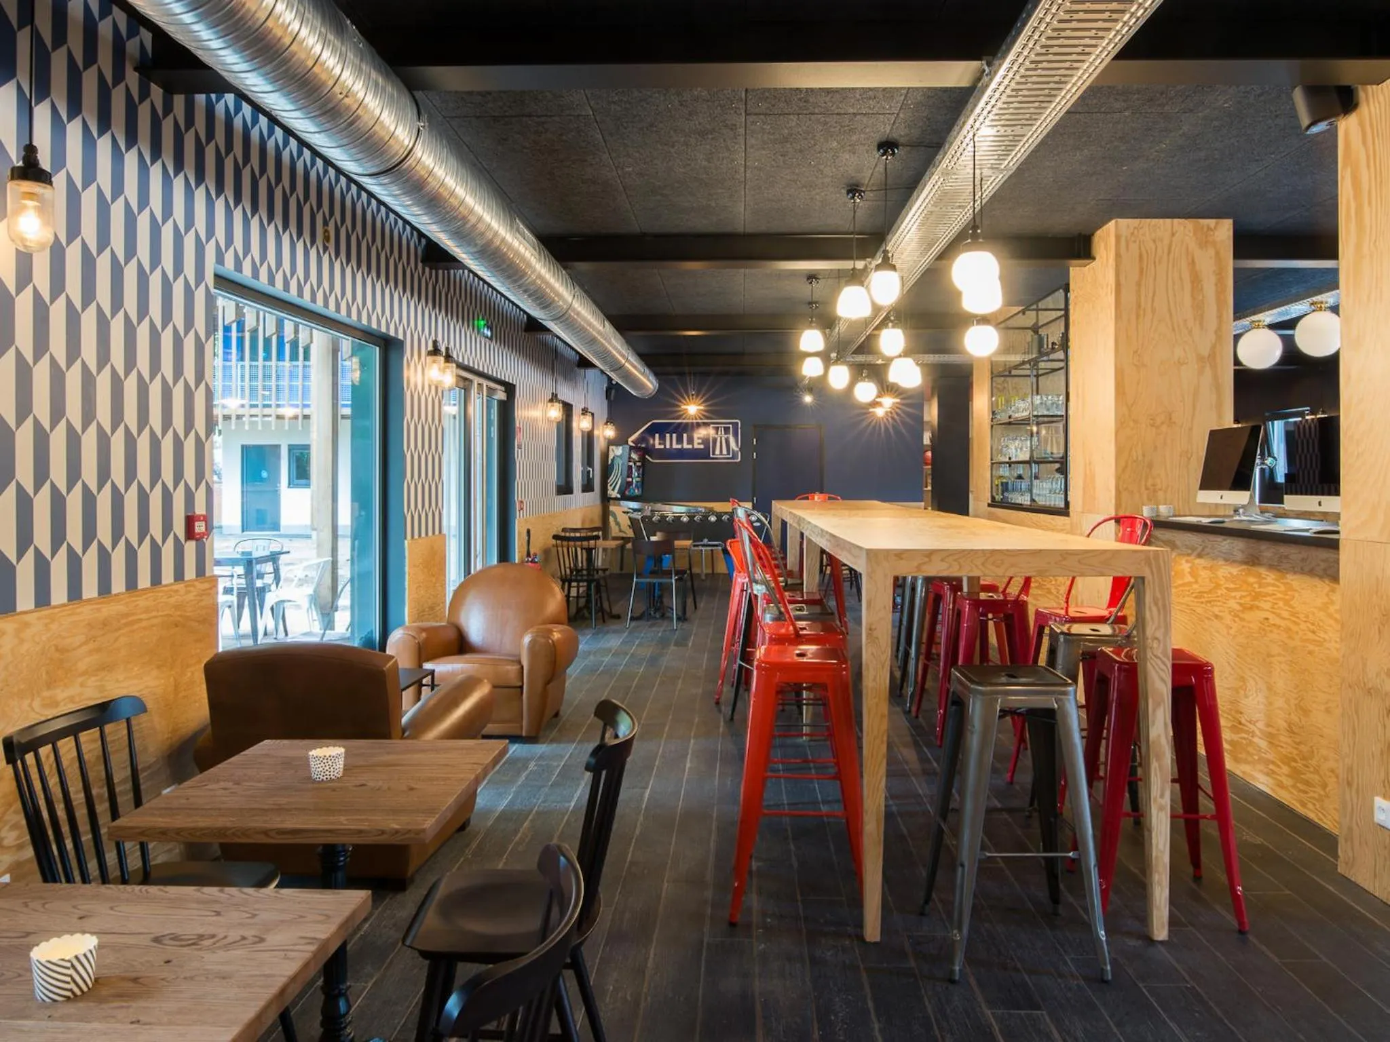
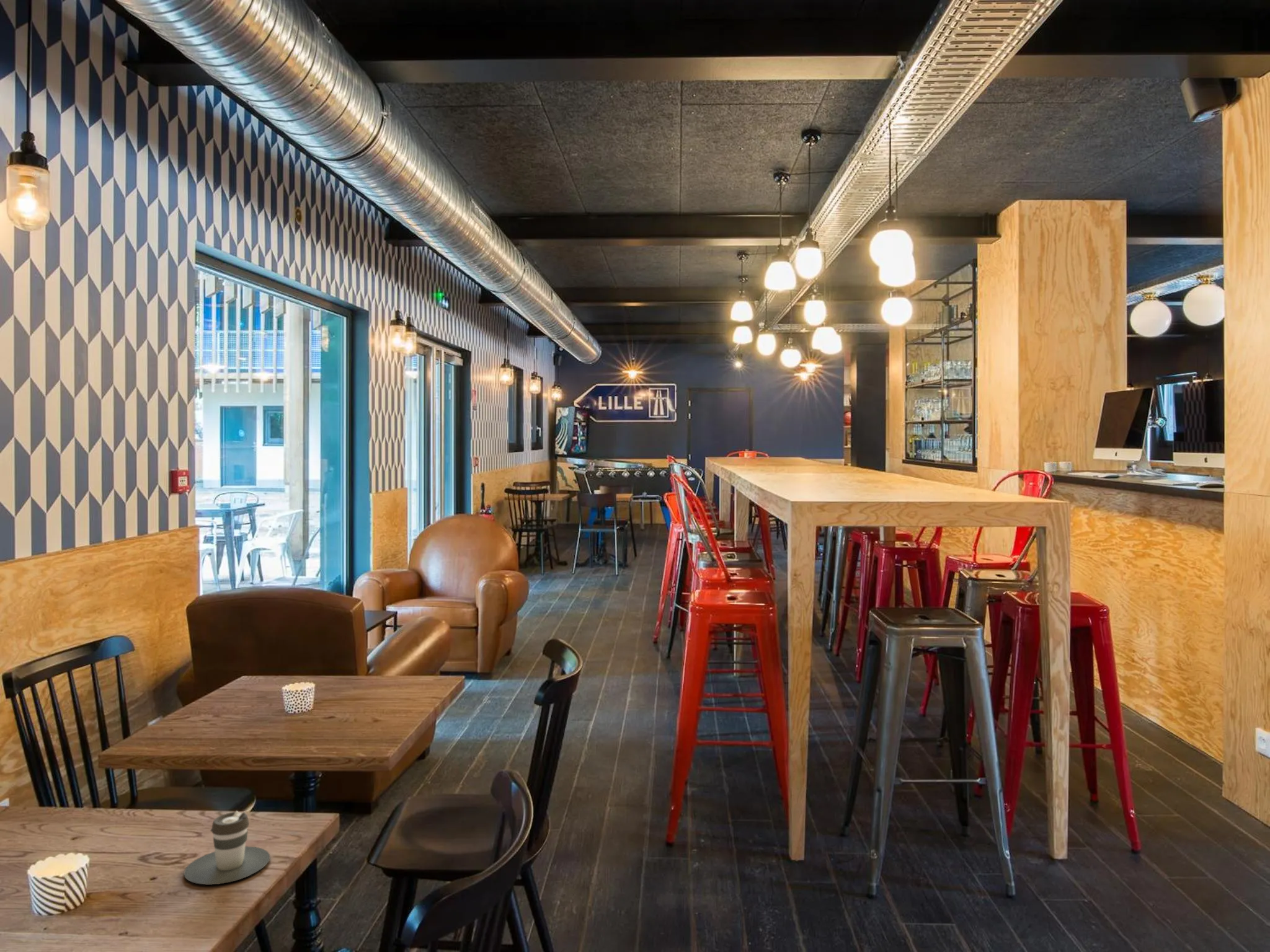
+ coffee cup (228, 841)
